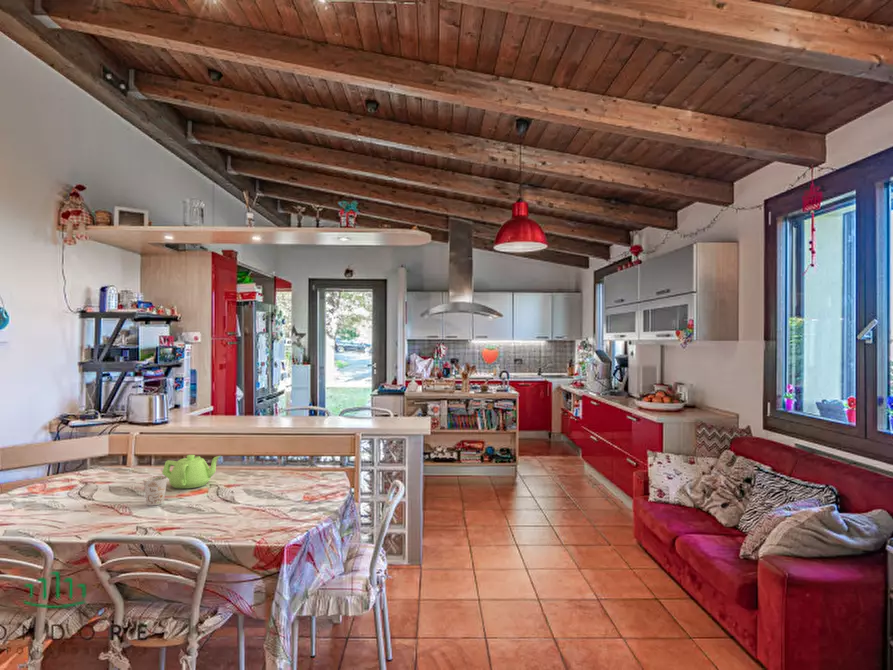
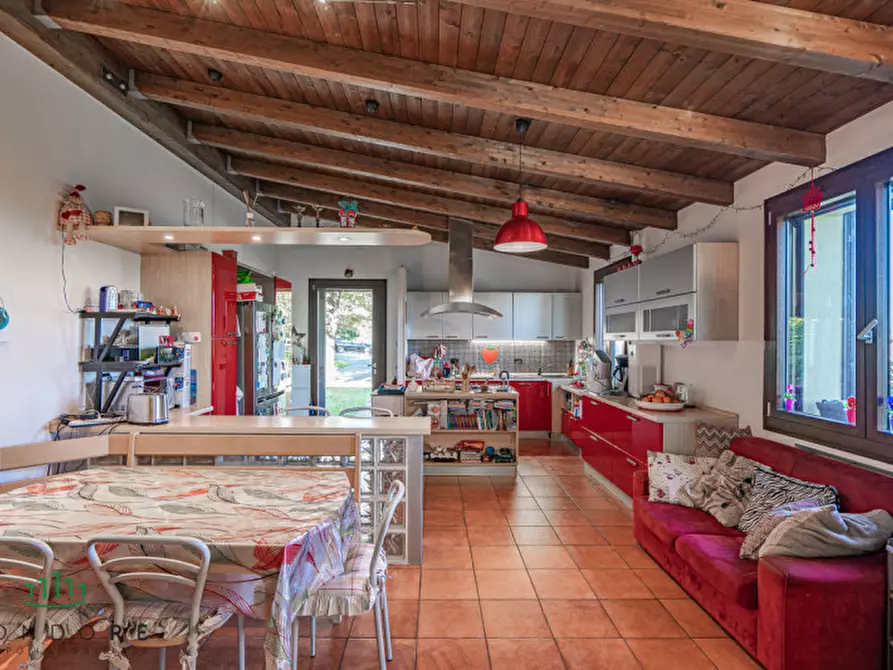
- teapot (192, 469)
- mug (157, 489)
